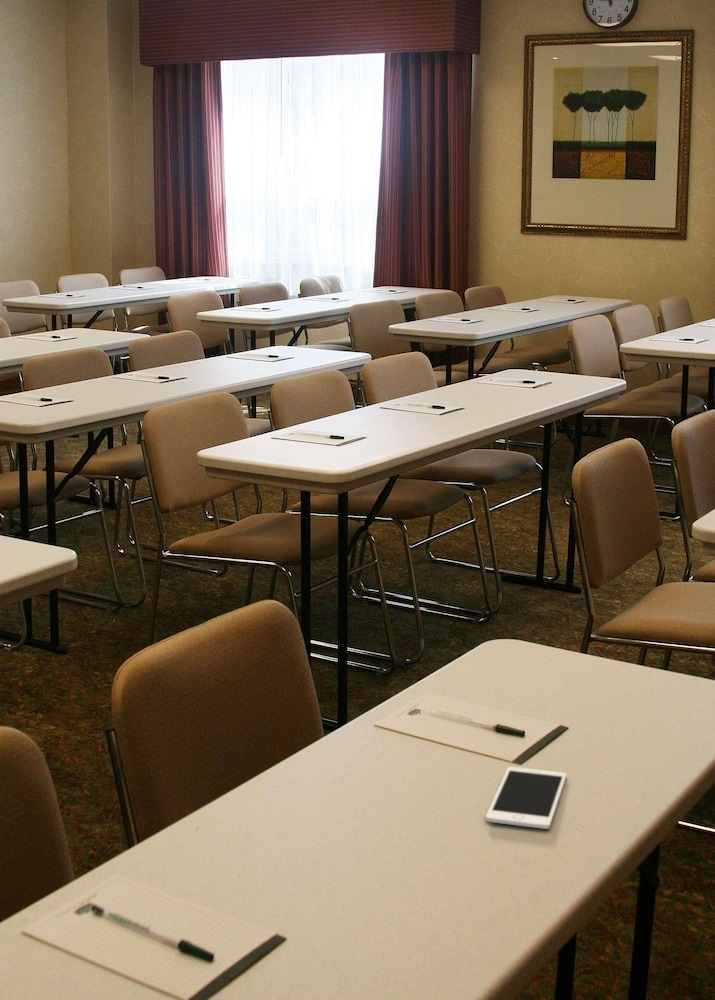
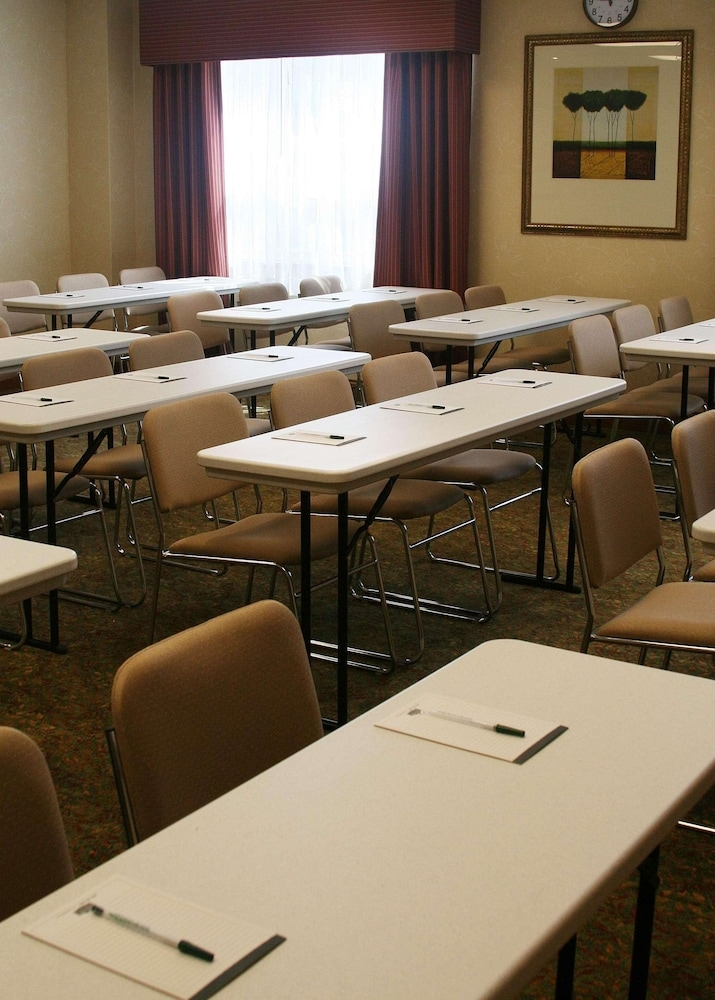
- cell phone (527, 796)
